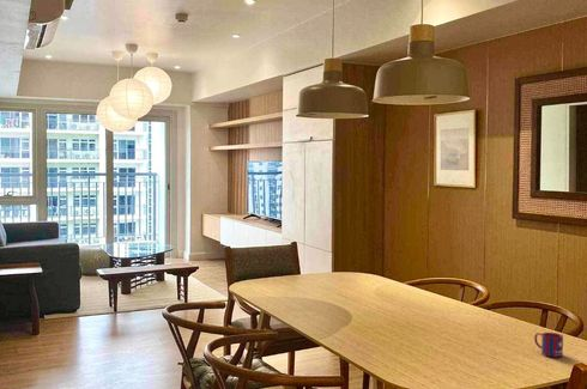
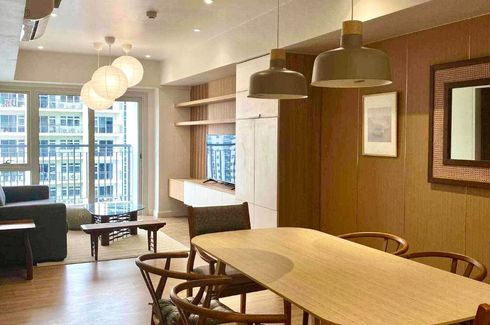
- mug (547, 342)
